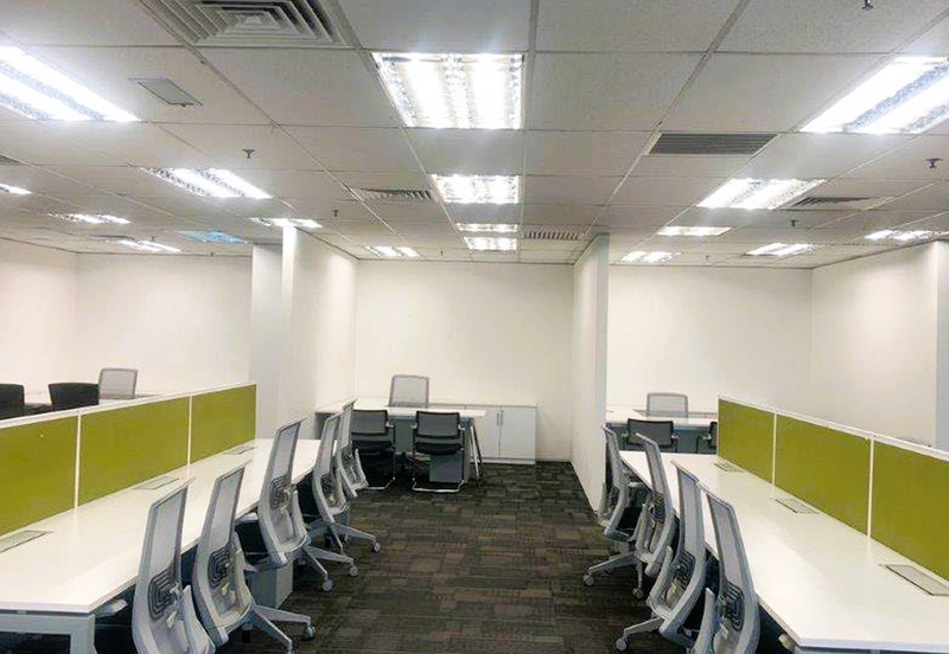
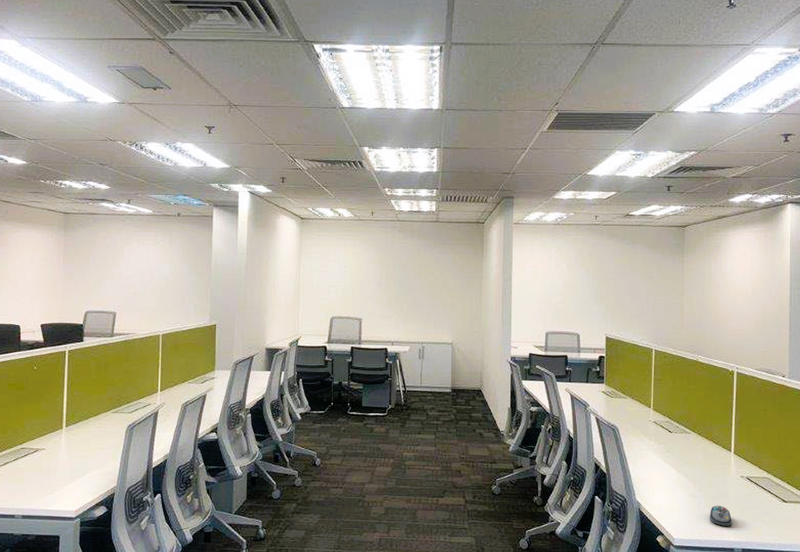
+ computer mouse (720, 514)
